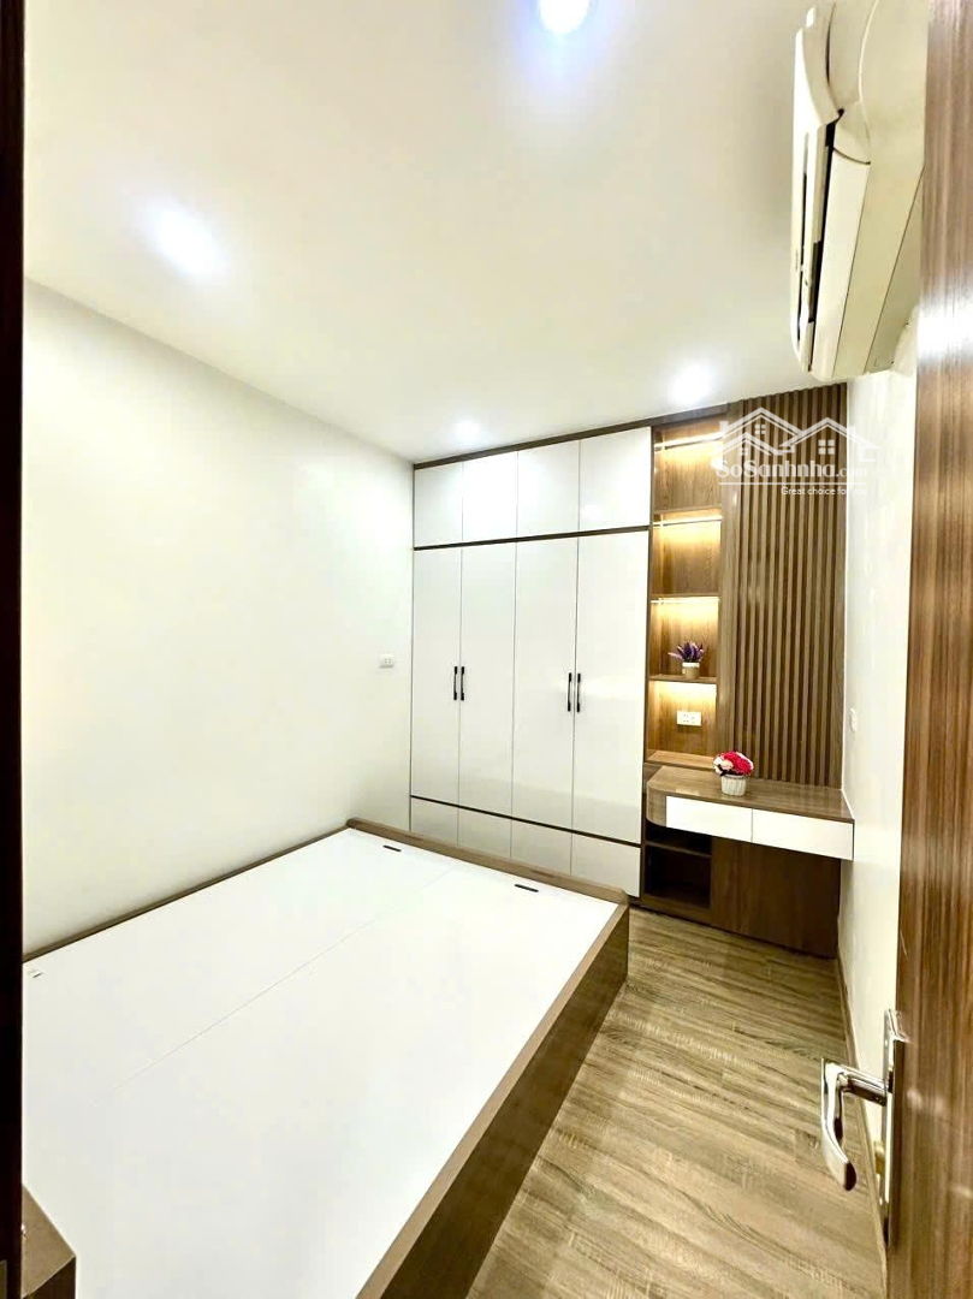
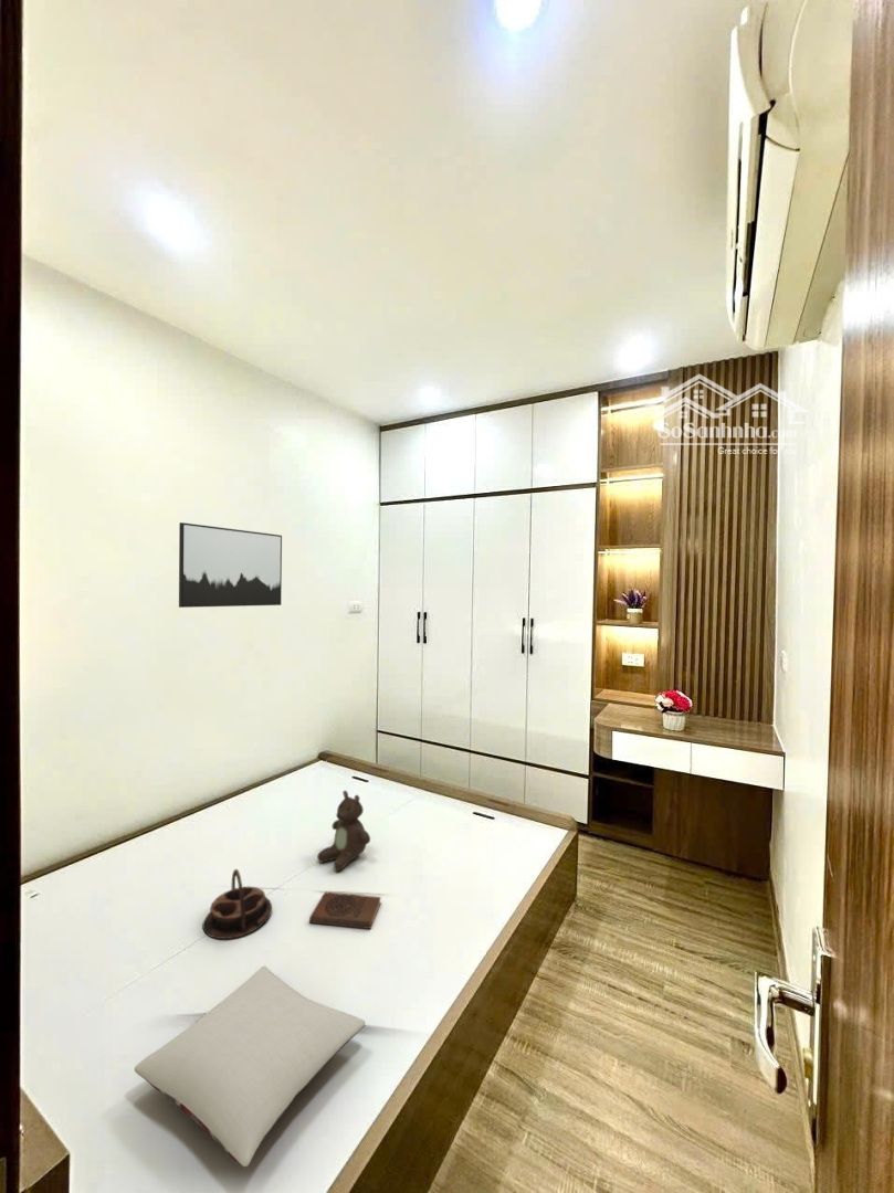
+ pillow (256, 1045)
+ teddy bear (343, 827)
+ wall art (234, 568)
+ book (346, 909)
+ serving tray (238, 895)
